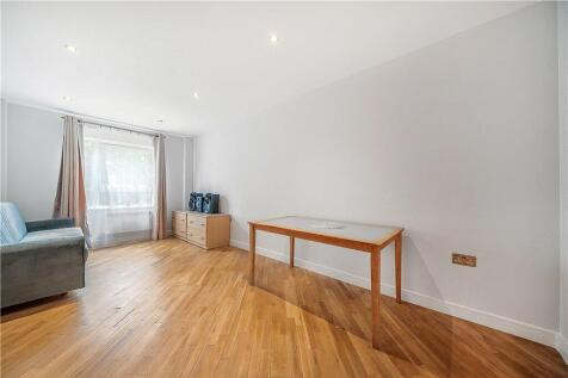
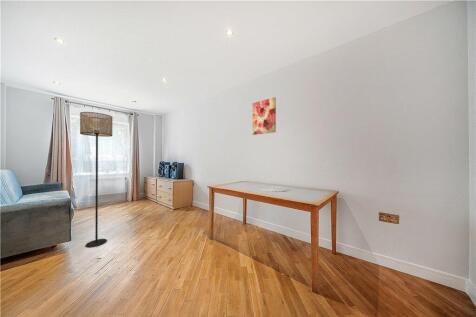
+ wall art (263, 117)
+ floor lamp (96, 179)
